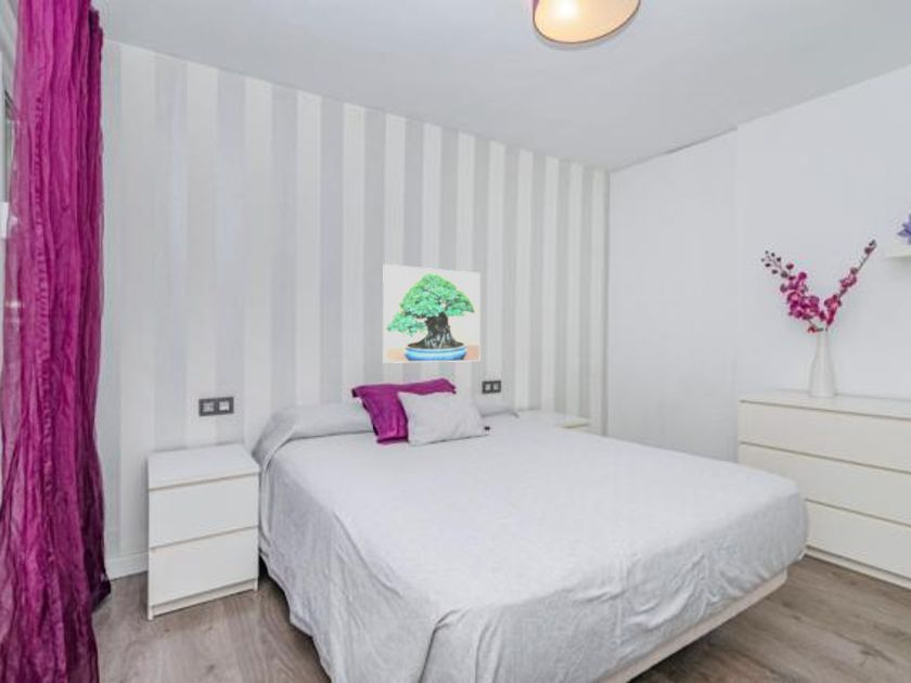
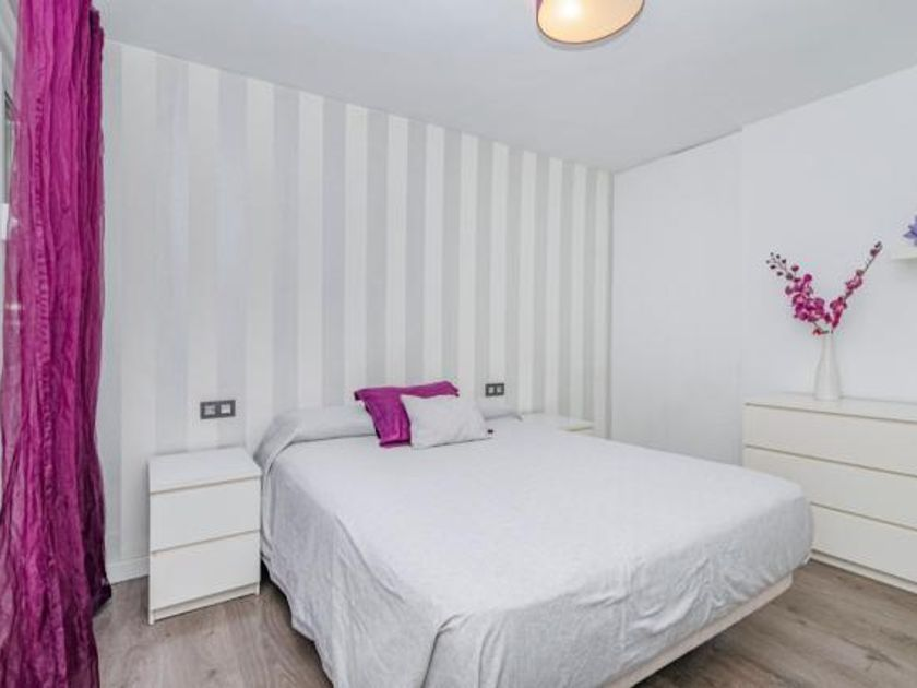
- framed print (434, 315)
